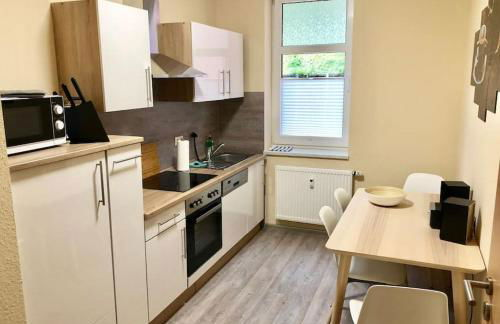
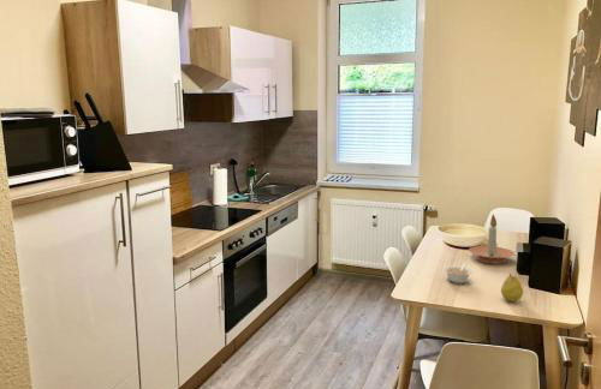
+ legume (457, 274)
+ candle holder (492, 237)
+ fruit (512, 287)
